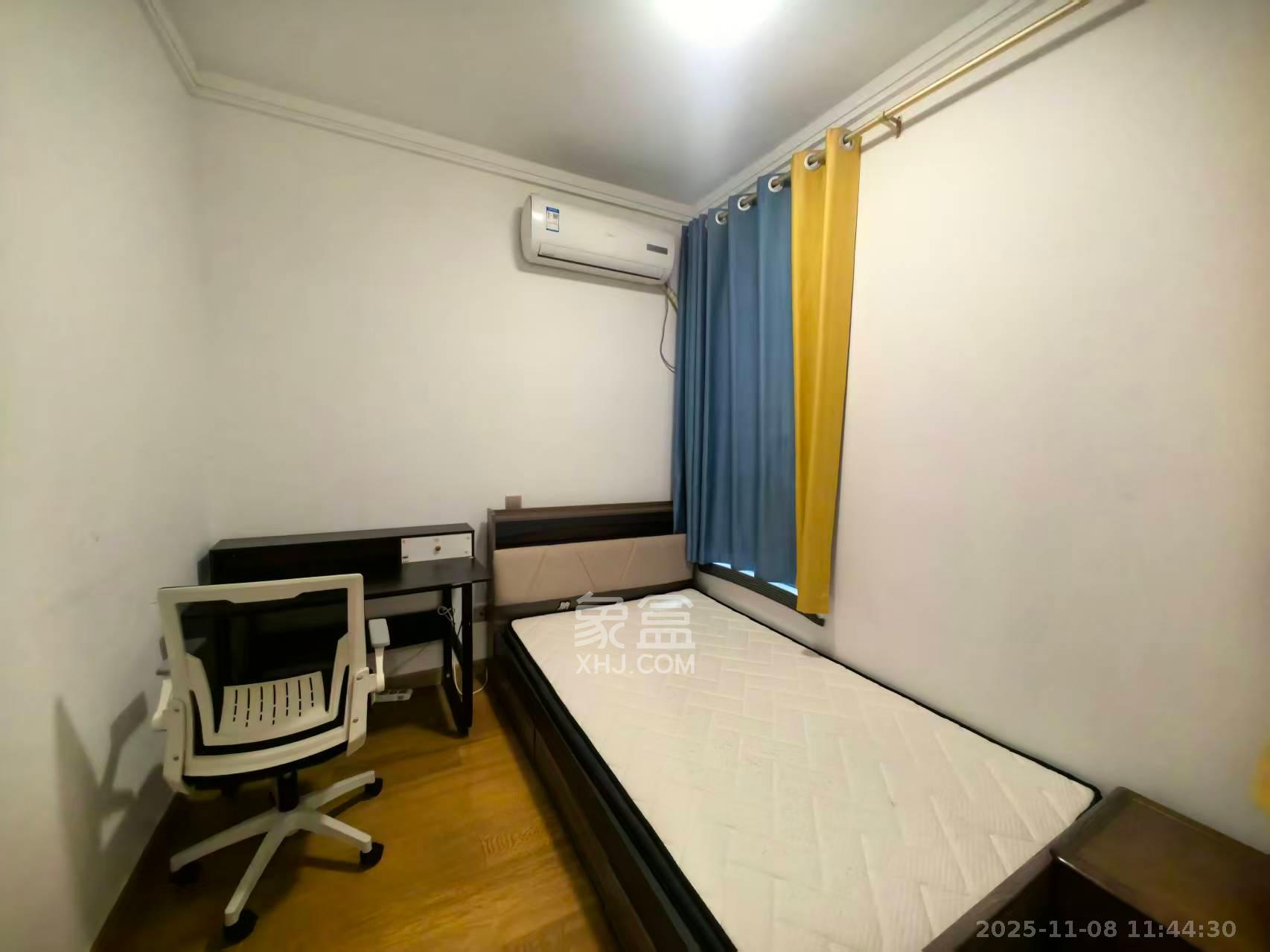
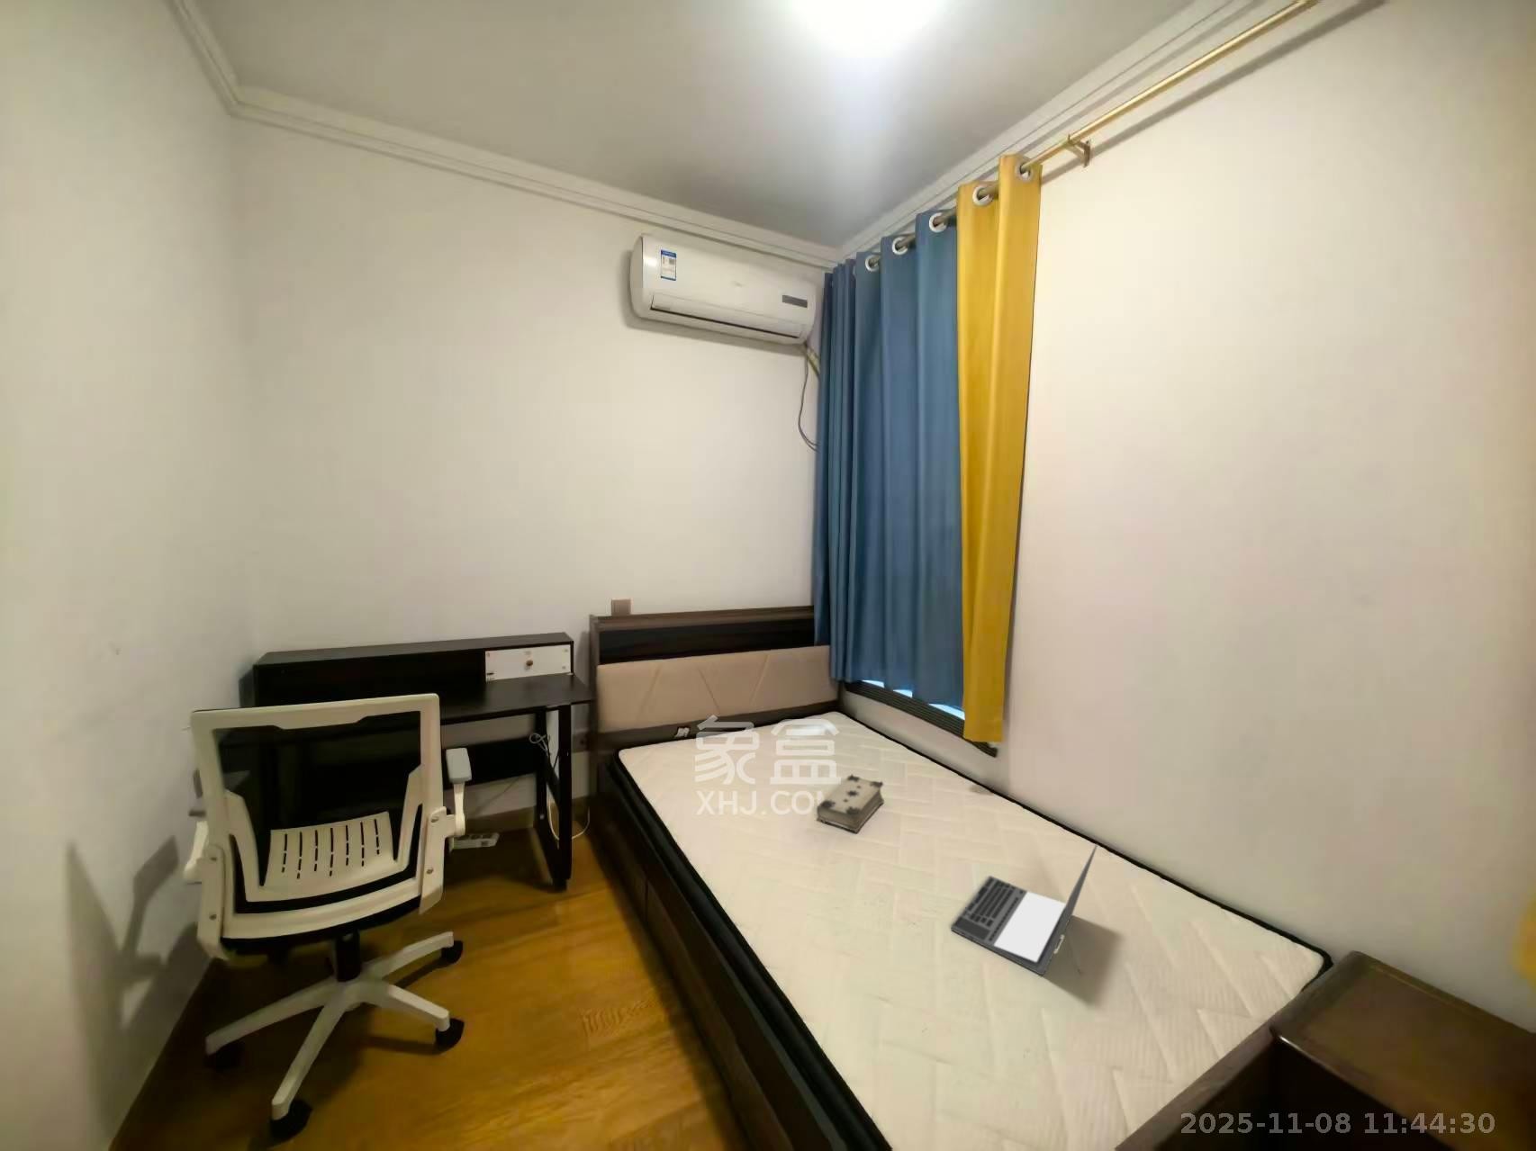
+ book (850, 800)
+ laptop (1023, 889)
